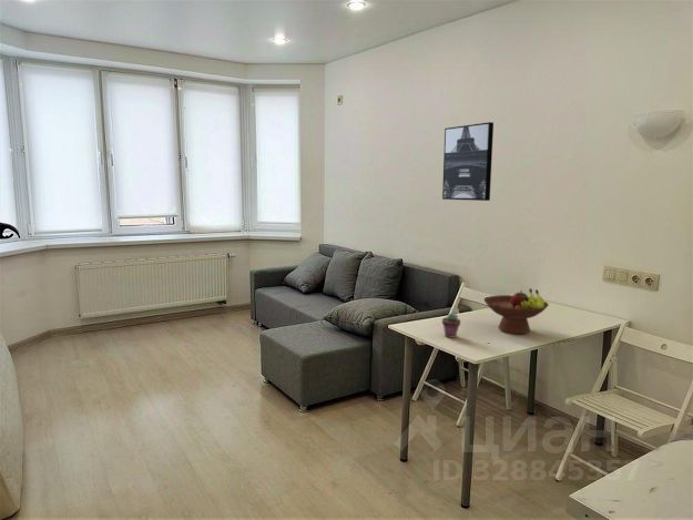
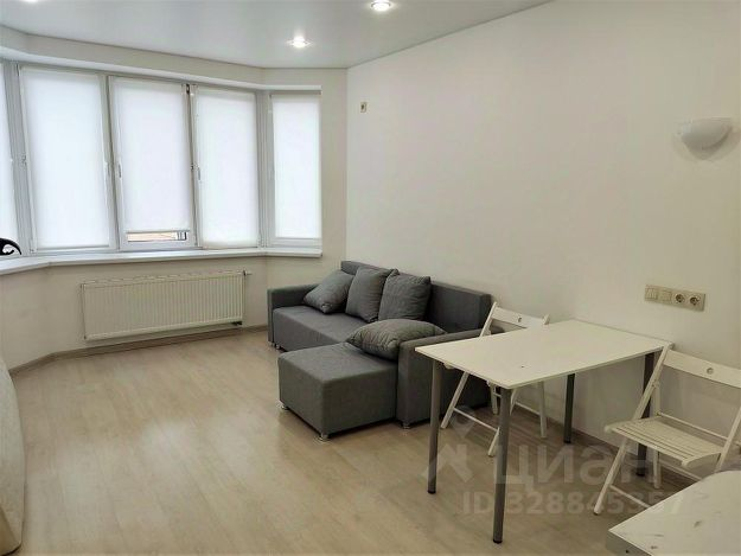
- wall art (466, 163)
- fruit bowl (514, 310)
- potted succulent (450, 324)
